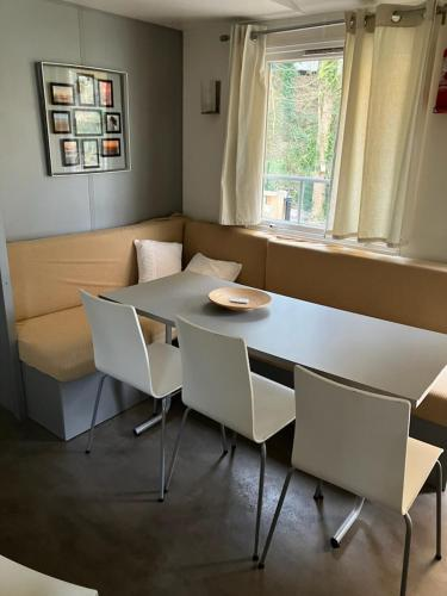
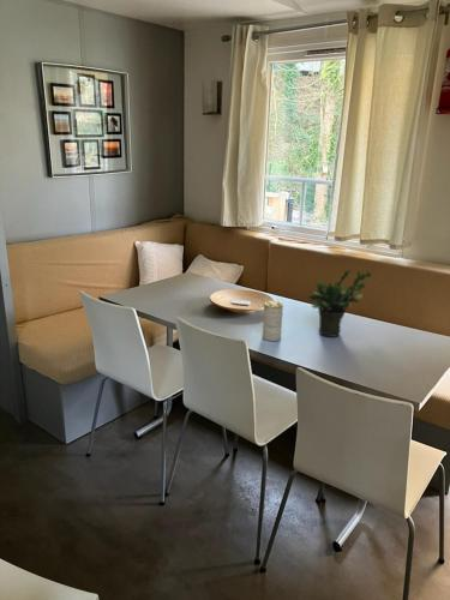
+ potted plant (343, 299)
+ candle (272, 320)
